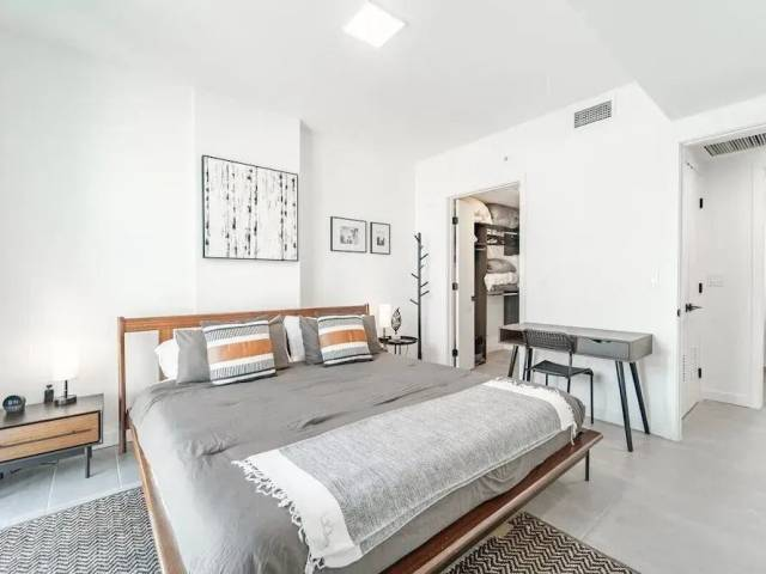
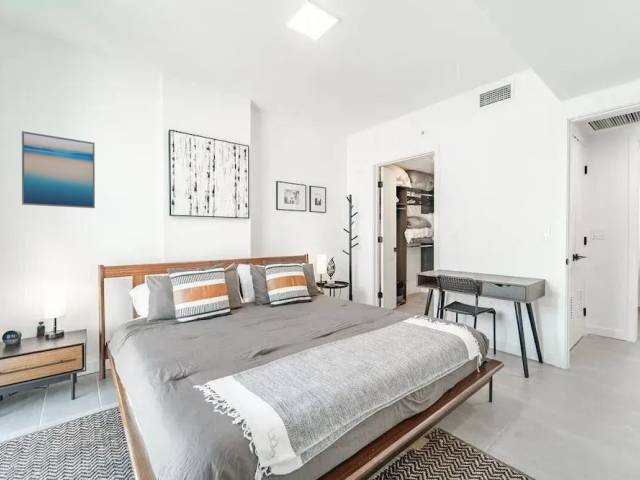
+ wall art (60, 172)
